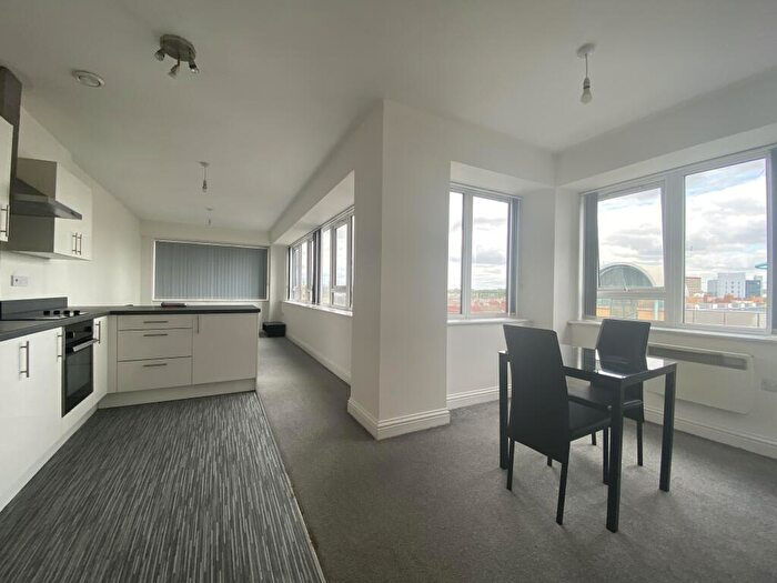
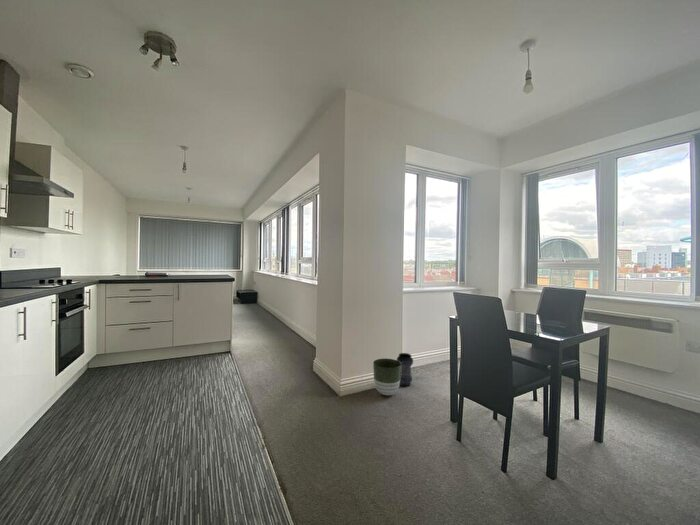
+ planter (386, 378)
+ vase (404, 369)
